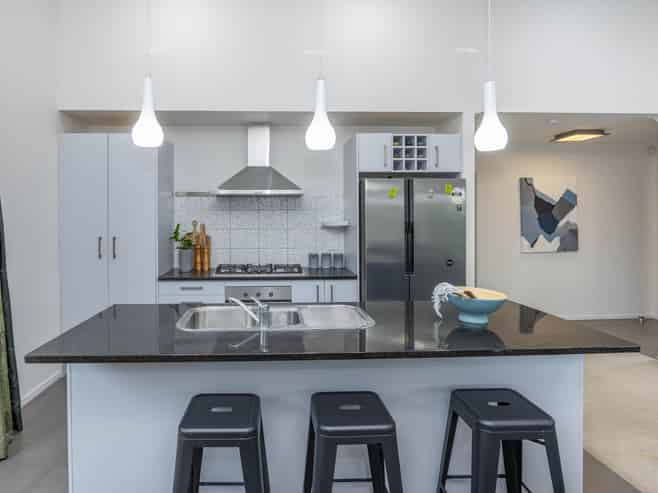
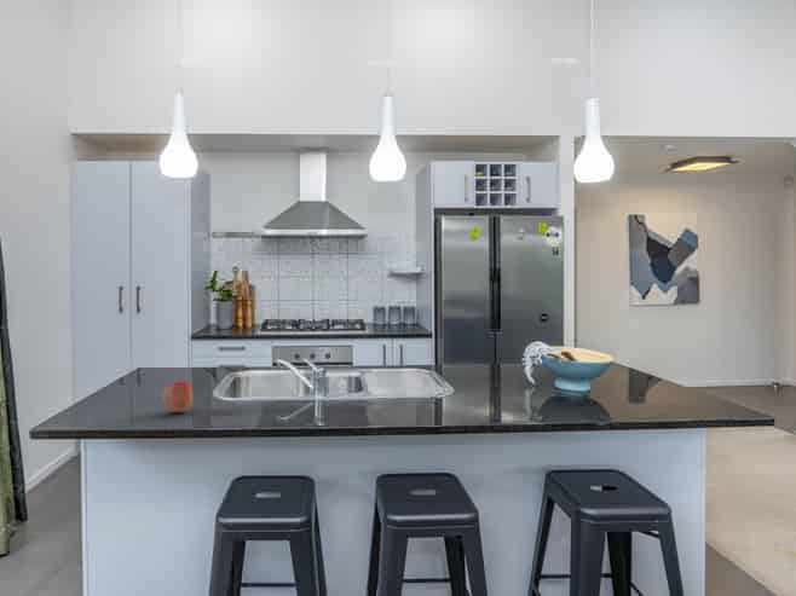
+ apple (178, 397)
